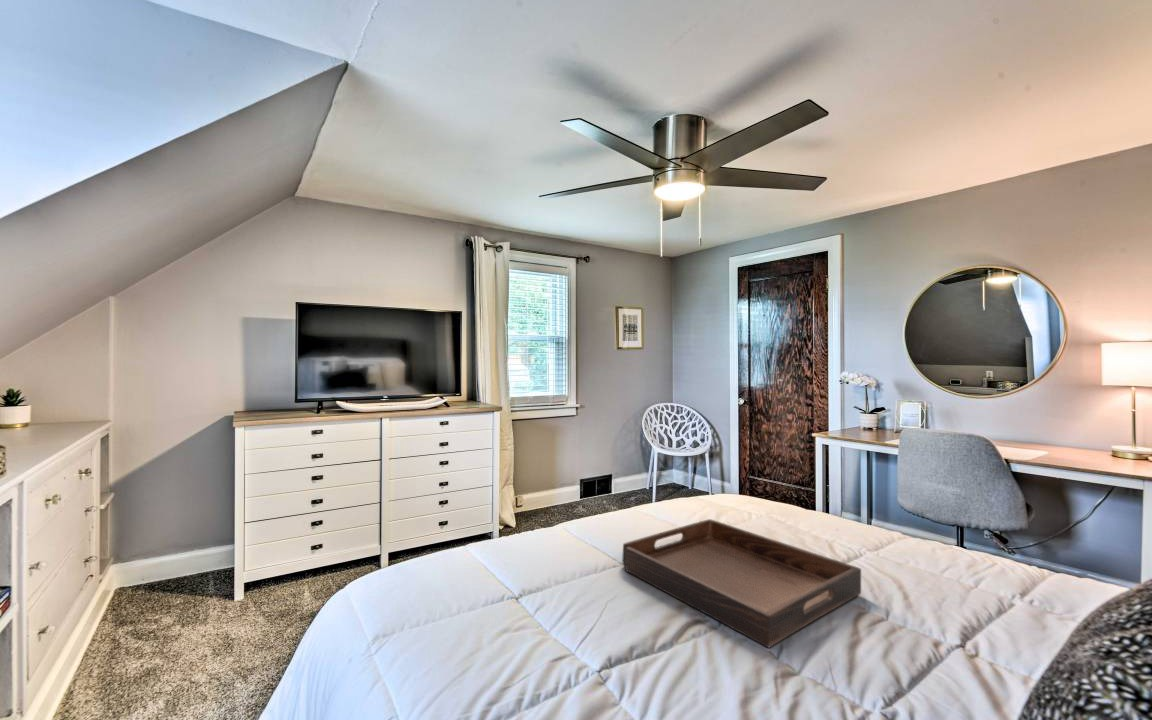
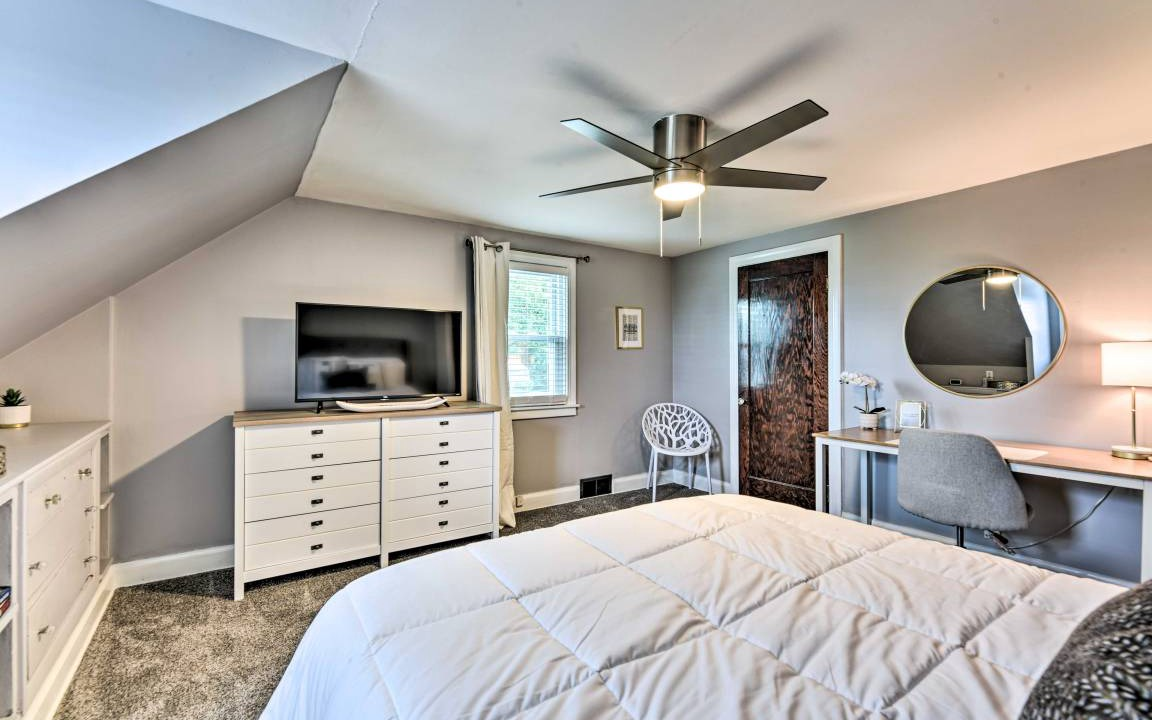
- serving tray (732, 567)
